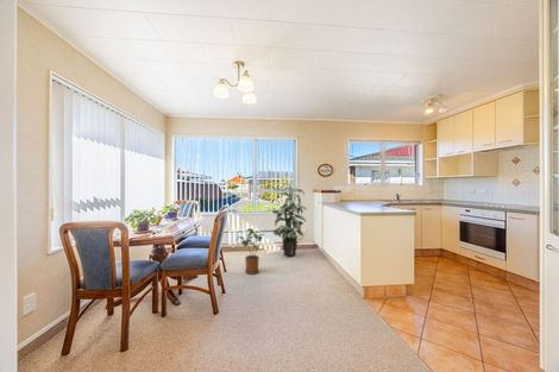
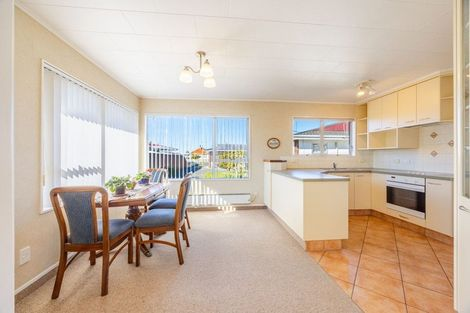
- house plant (250, 251)
- indoor plant (288, 219)
